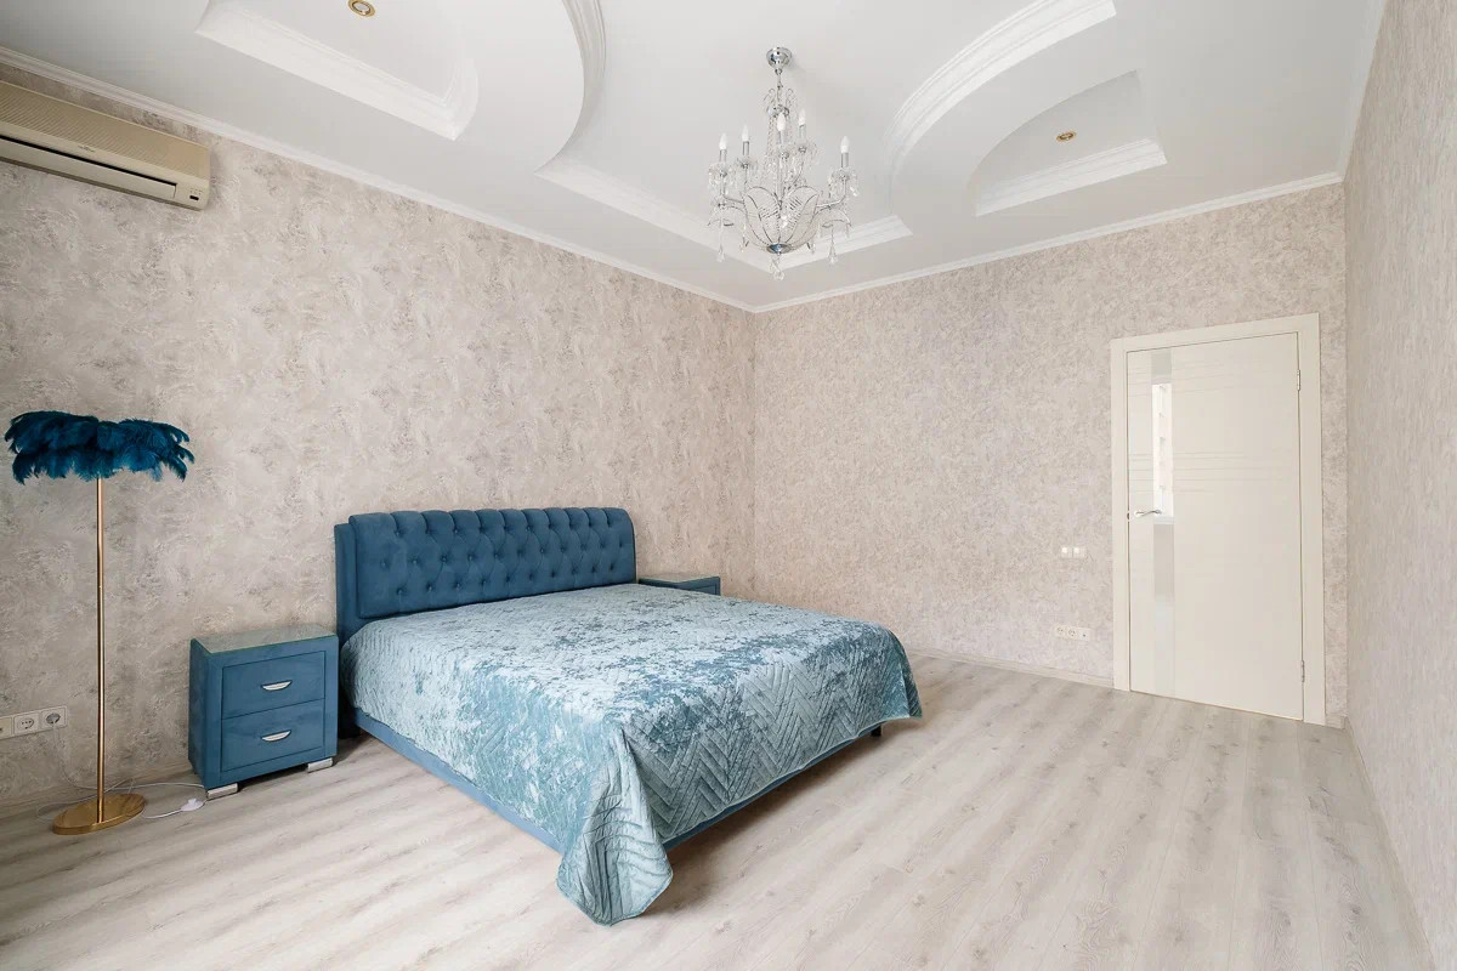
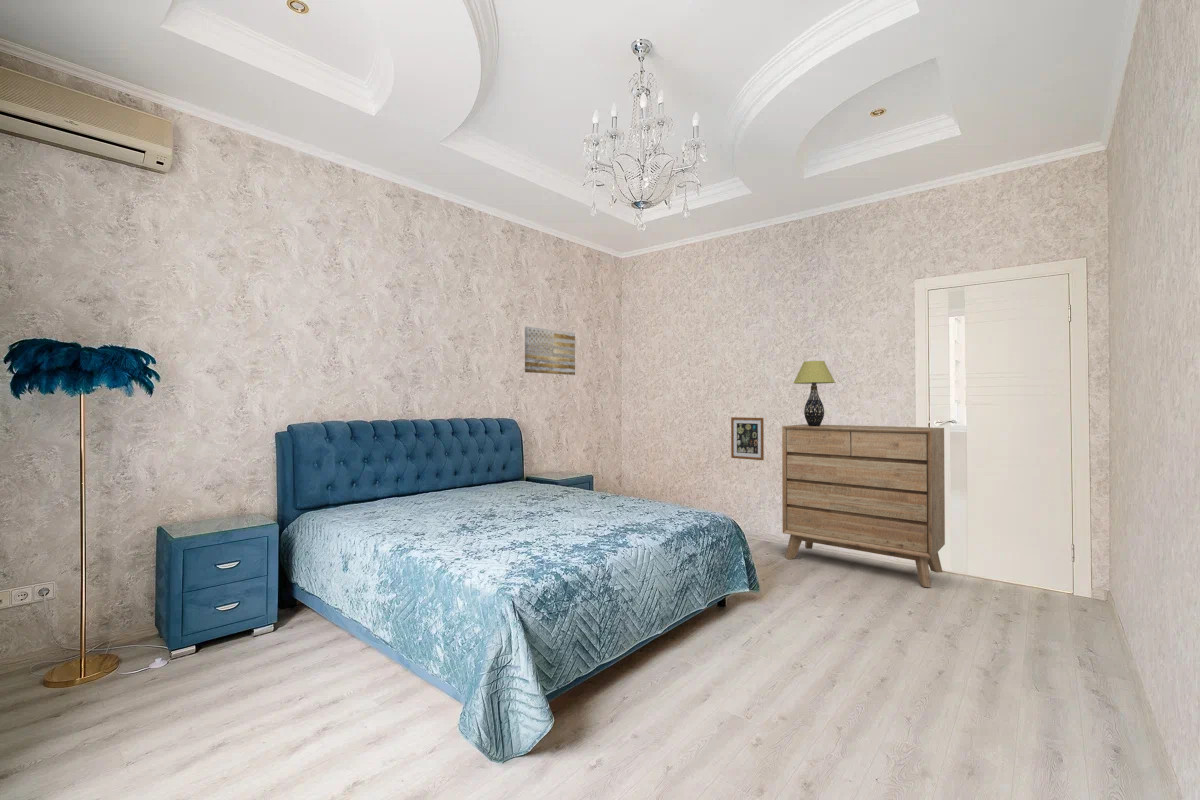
+ wall art (747, 438)
+ wall art (551, 351)
+ table lamp (814, 393)
+ dresser (860, 495)
